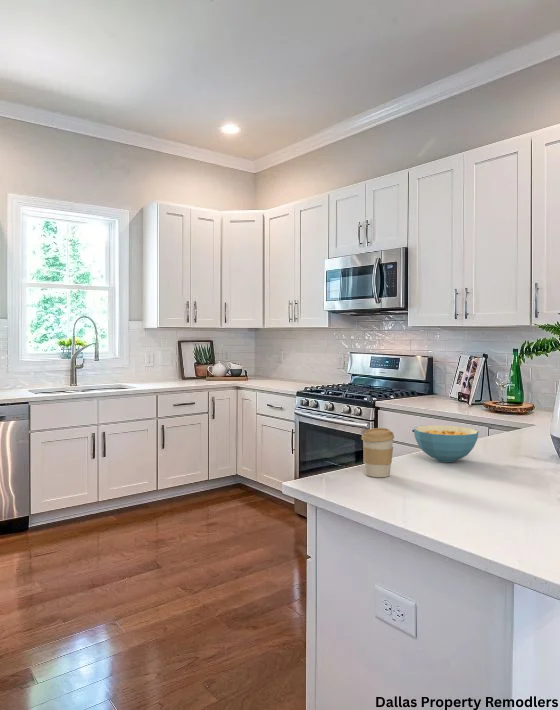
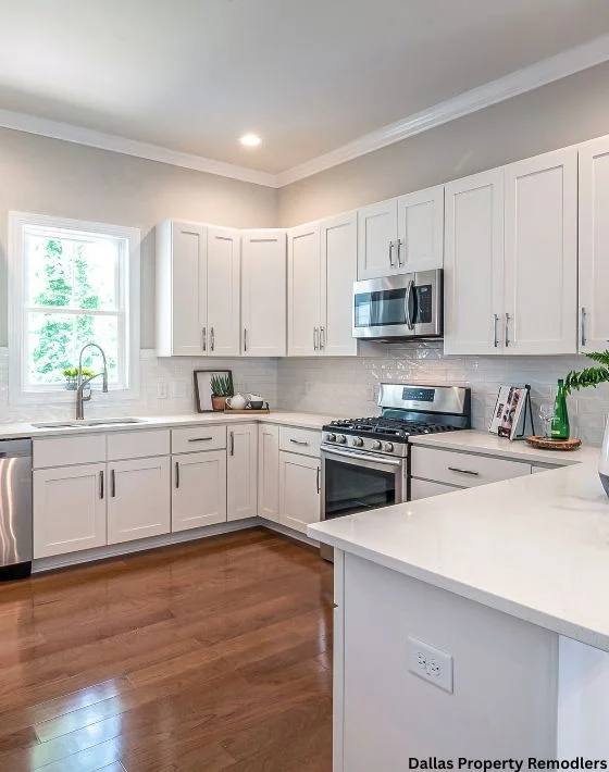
- coffee cup (377, 451)
- cereal bowl (445, 445)
